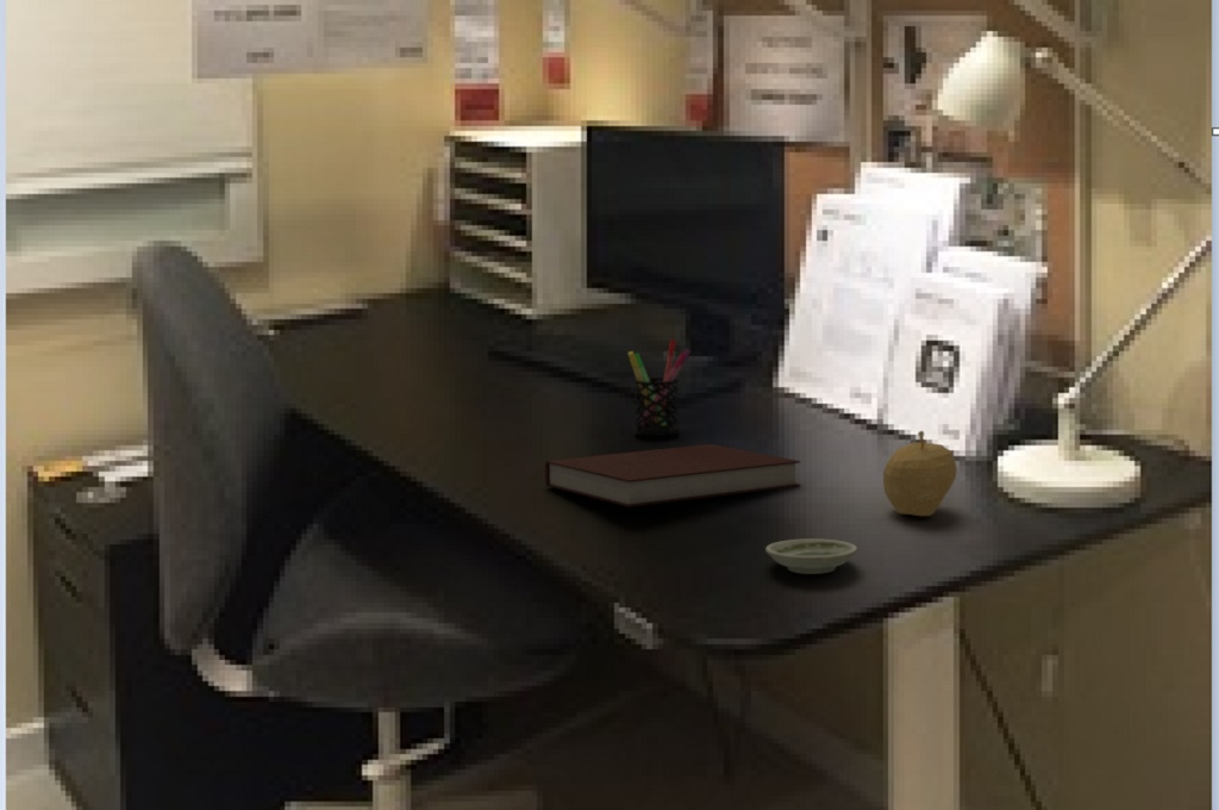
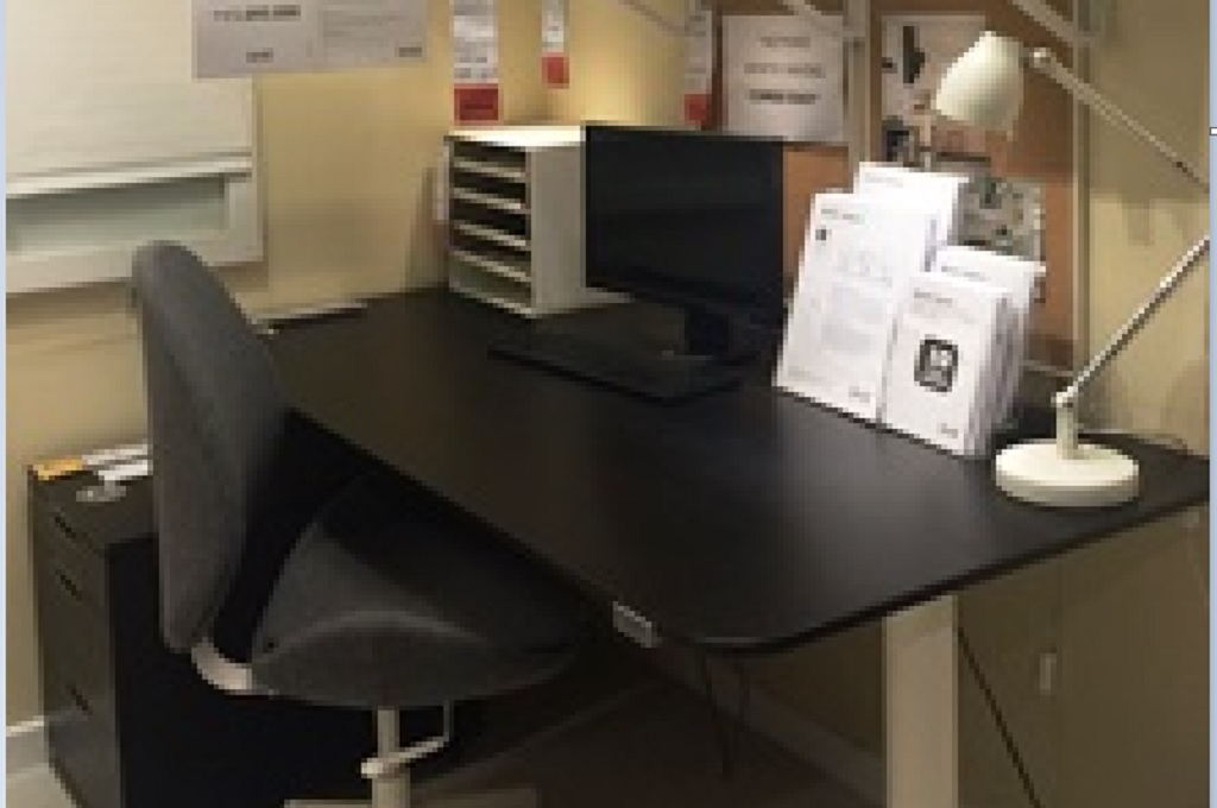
- notebook (671, 473)
- pen holder (655, 386)
- saucer (811, 557)
- fruit (919, 471)
